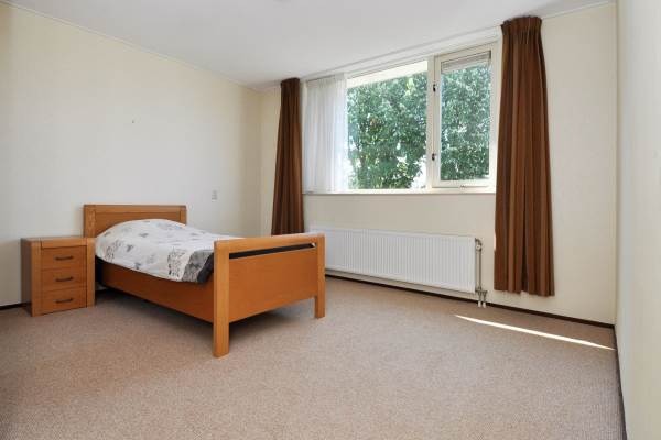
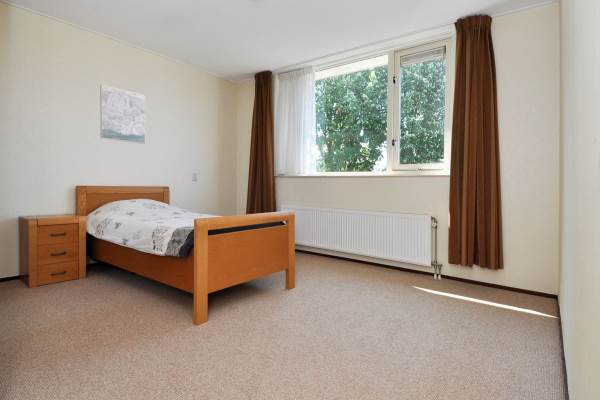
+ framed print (123, 115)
